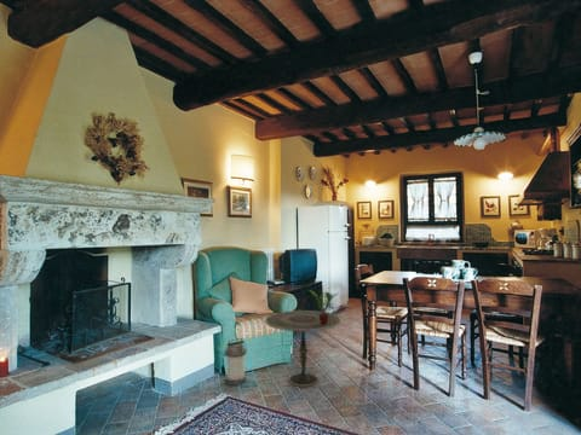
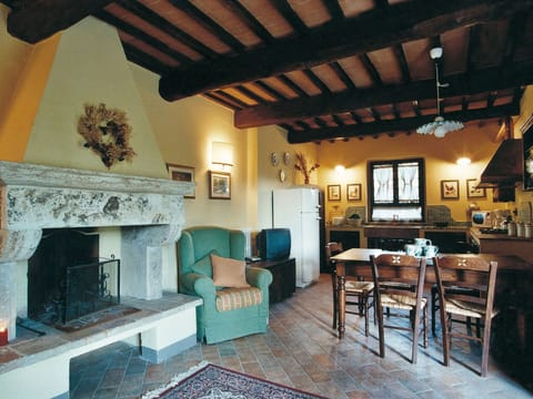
- side table (303, 349)
- potted plant (321, 306)
- lantern (235, 359)
